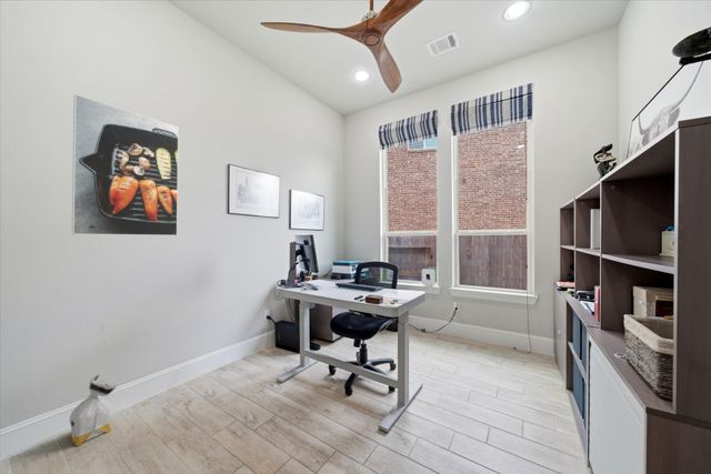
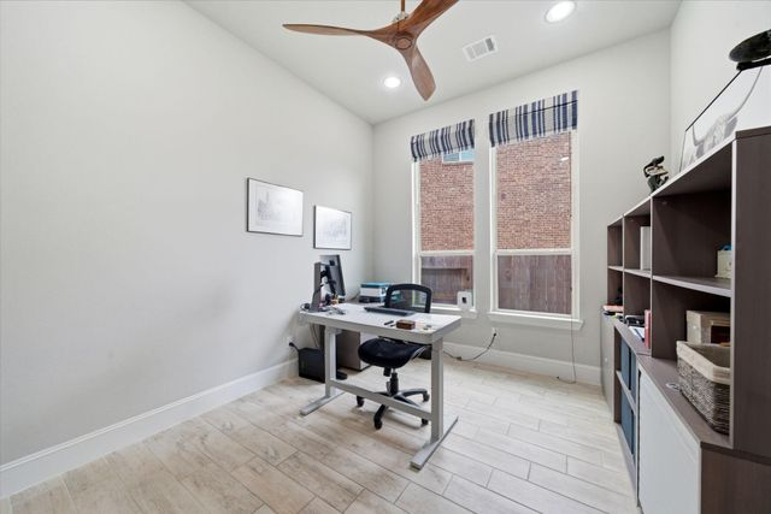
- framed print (131, 173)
- bag (92, 404)
